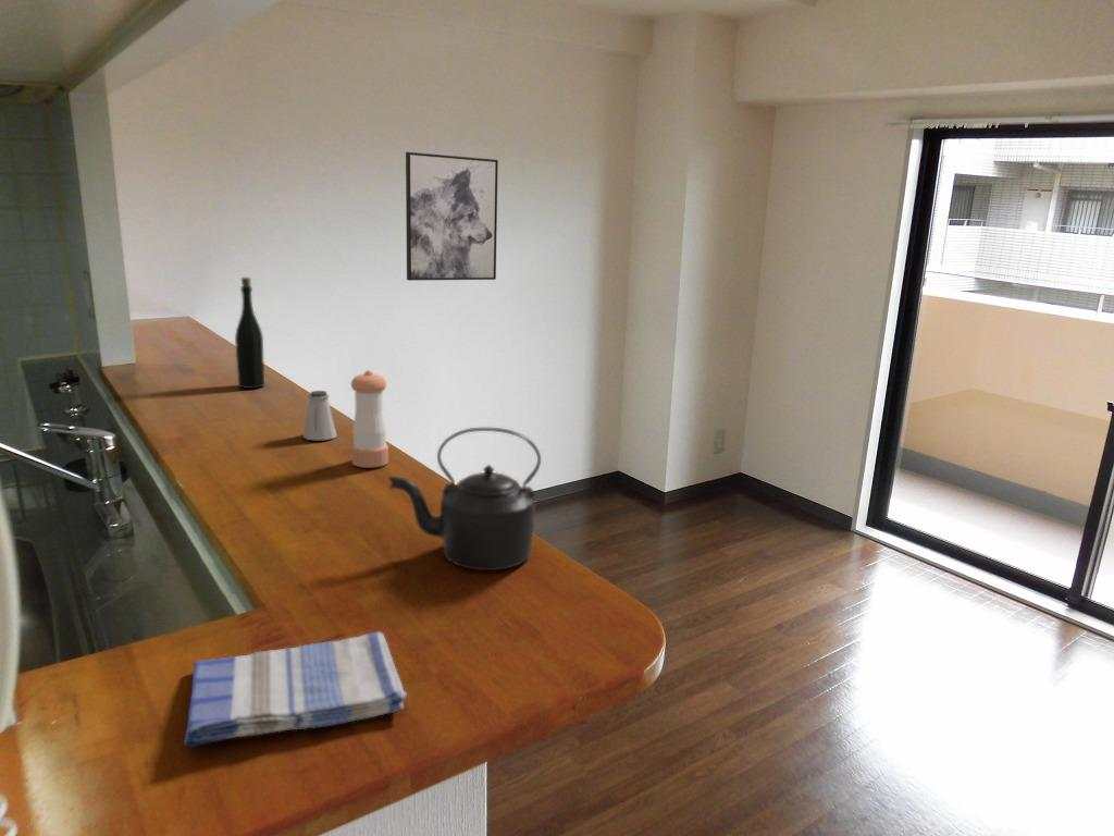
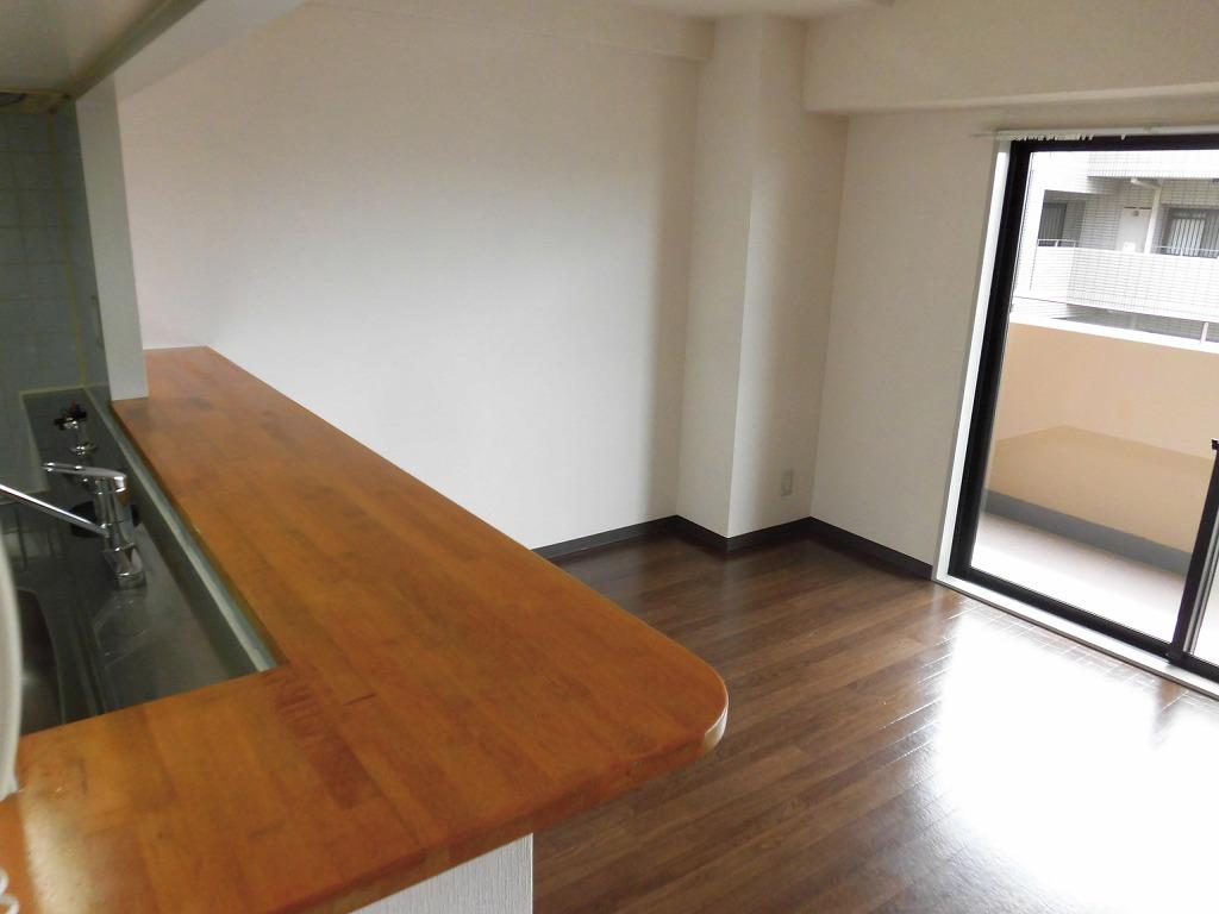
- pepper shaker (369, 417)
- wall art (453, 219)
- saltshaker (319, 414)
- dish towel (296, 680)
- kettle (465, 491)
- bottle (248, 332)
